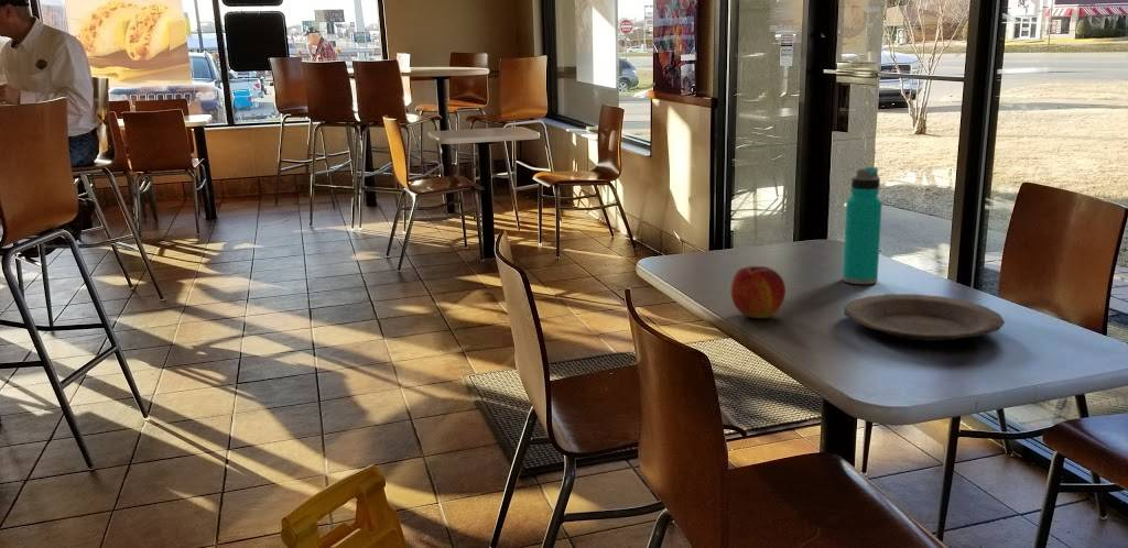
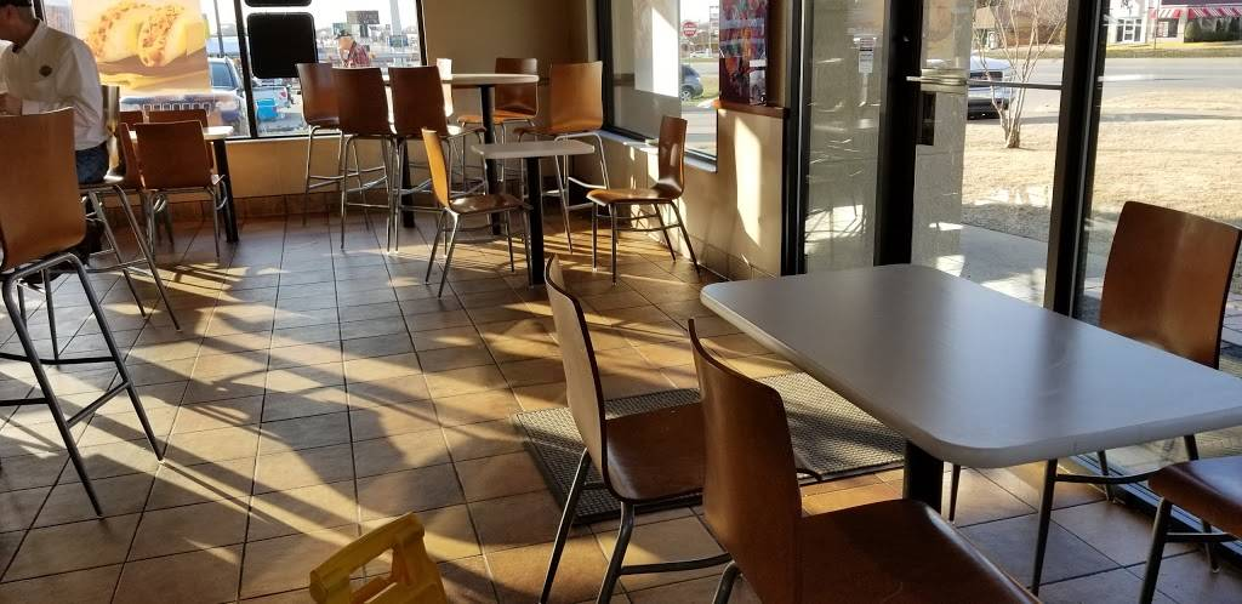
- plate (921, 320)
- apple (758, 291)
- water bottle (863, 224)
